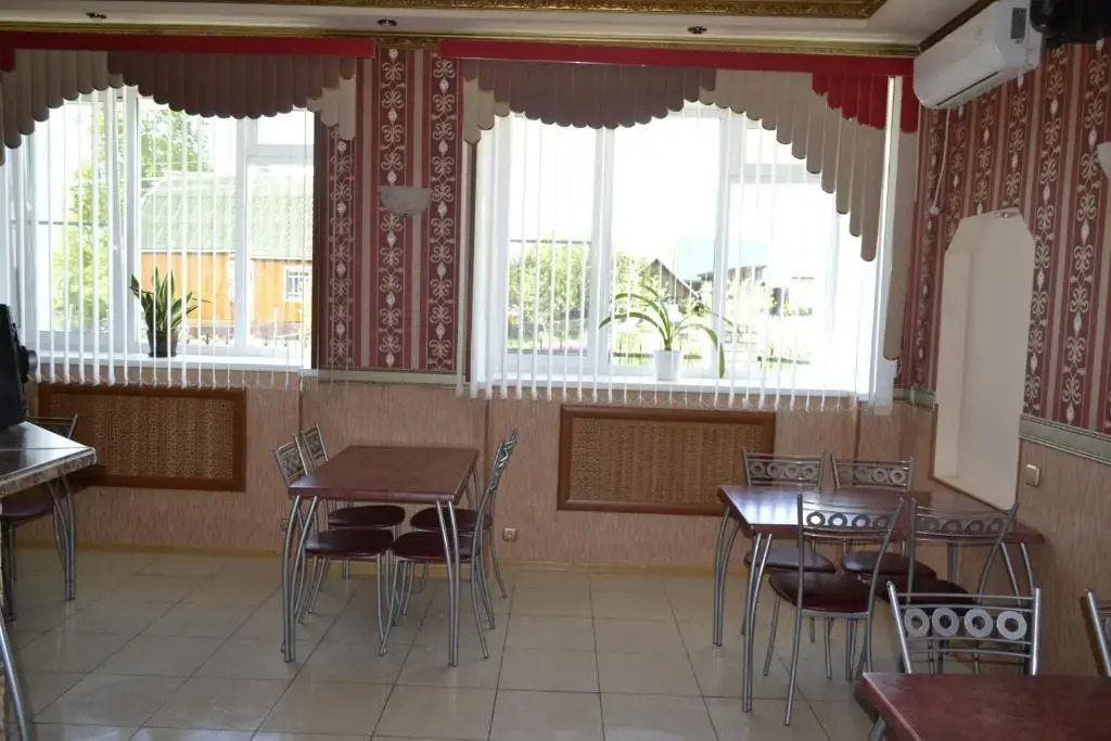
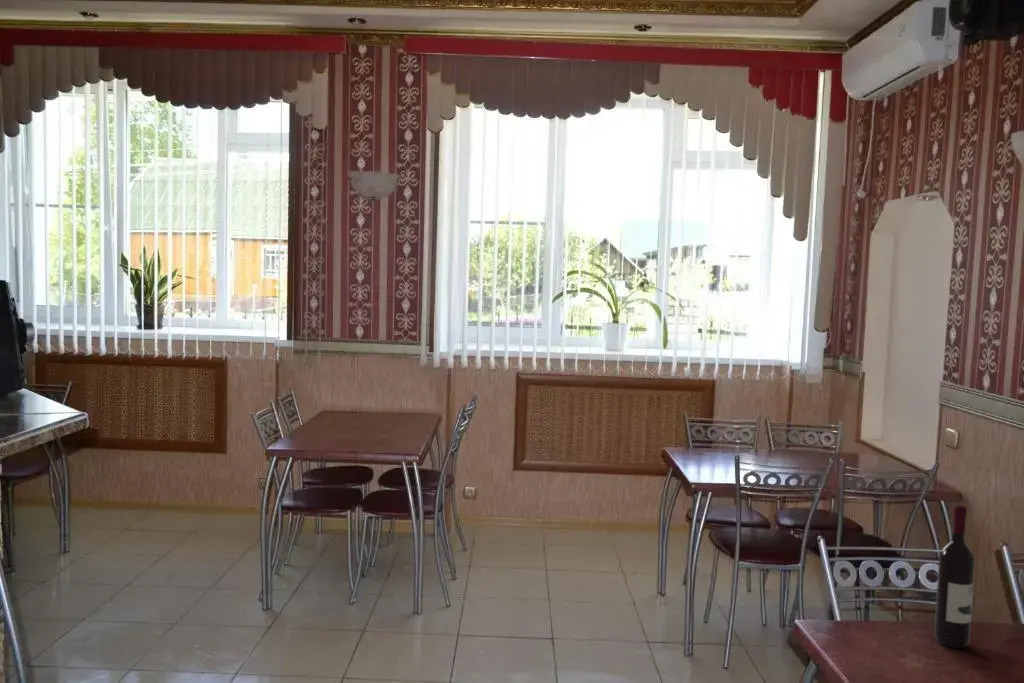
+ wine bottle (955, 574)
